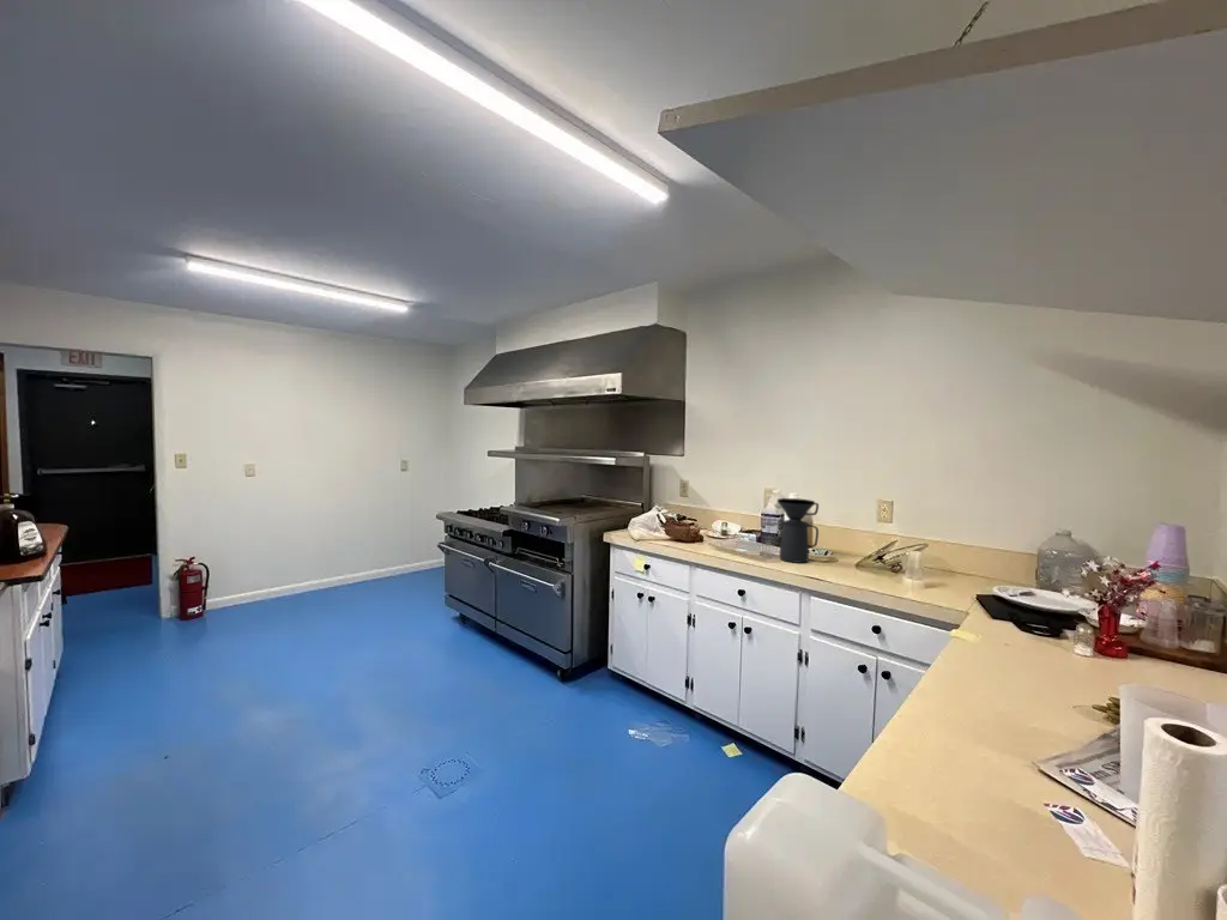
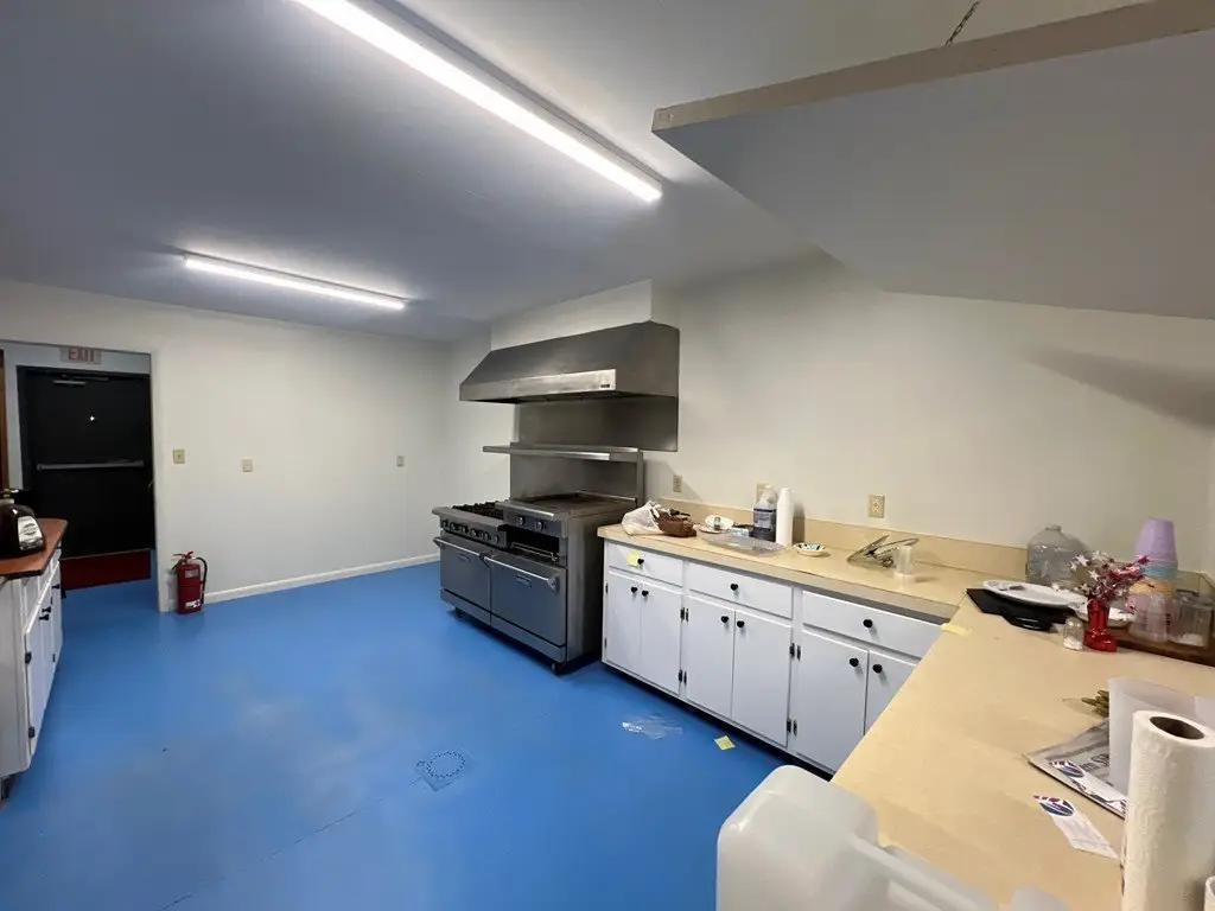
- coffee maker (794, 529)
